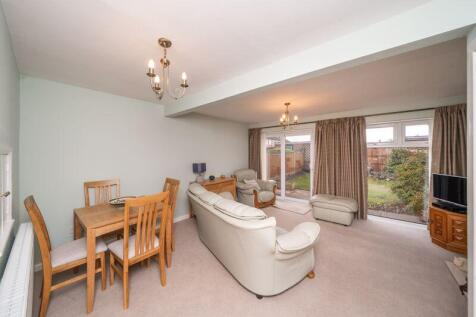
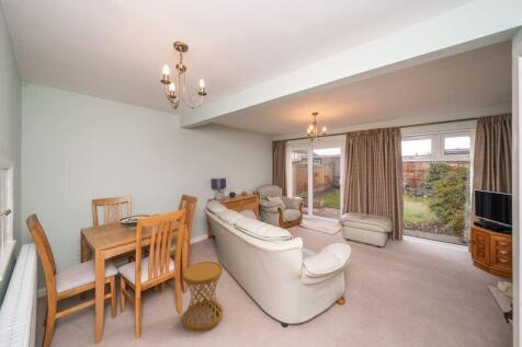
+ side table (203, 293)
